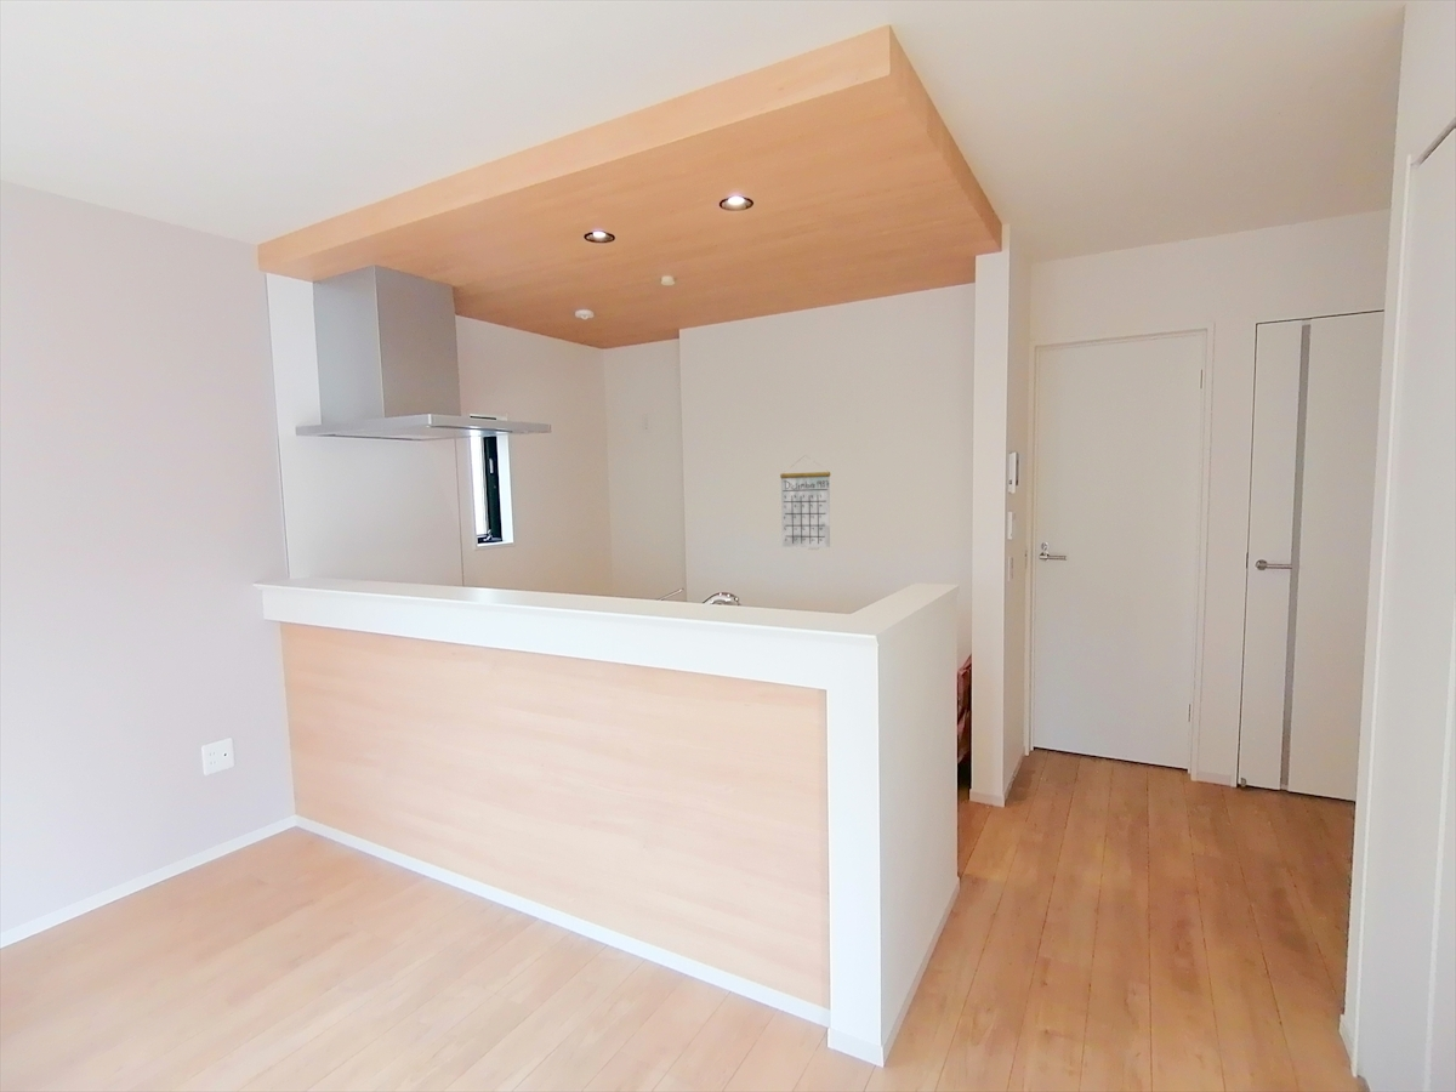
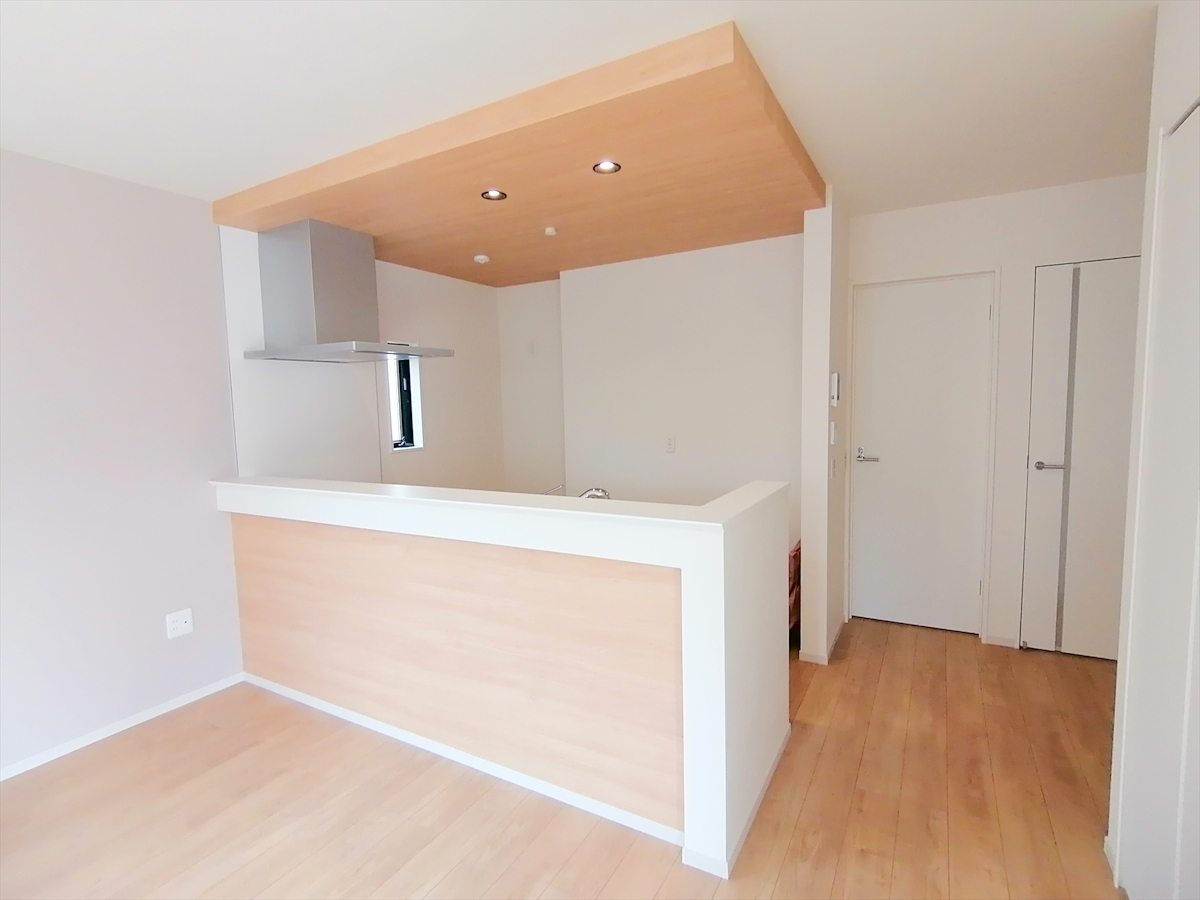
- calendar (804, 501)
